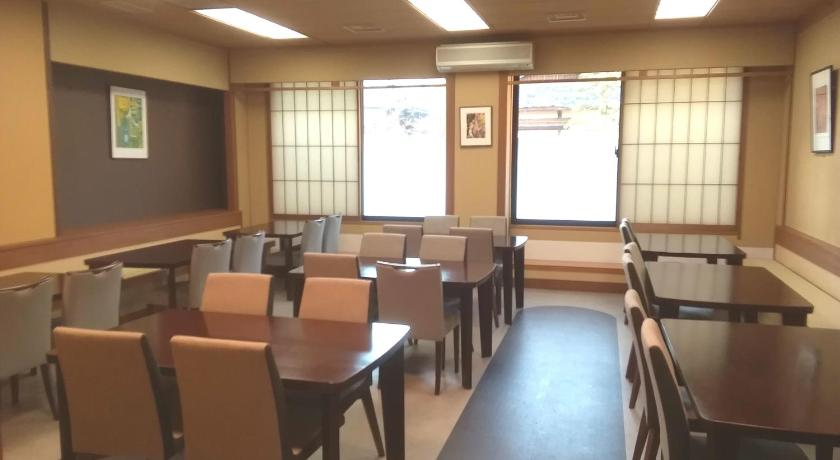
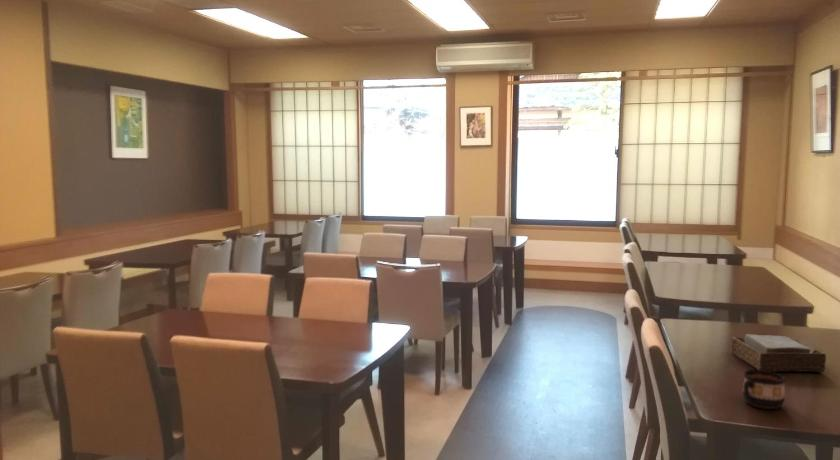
+ napkin holder (776, 351)
+ cup (761, 389)
